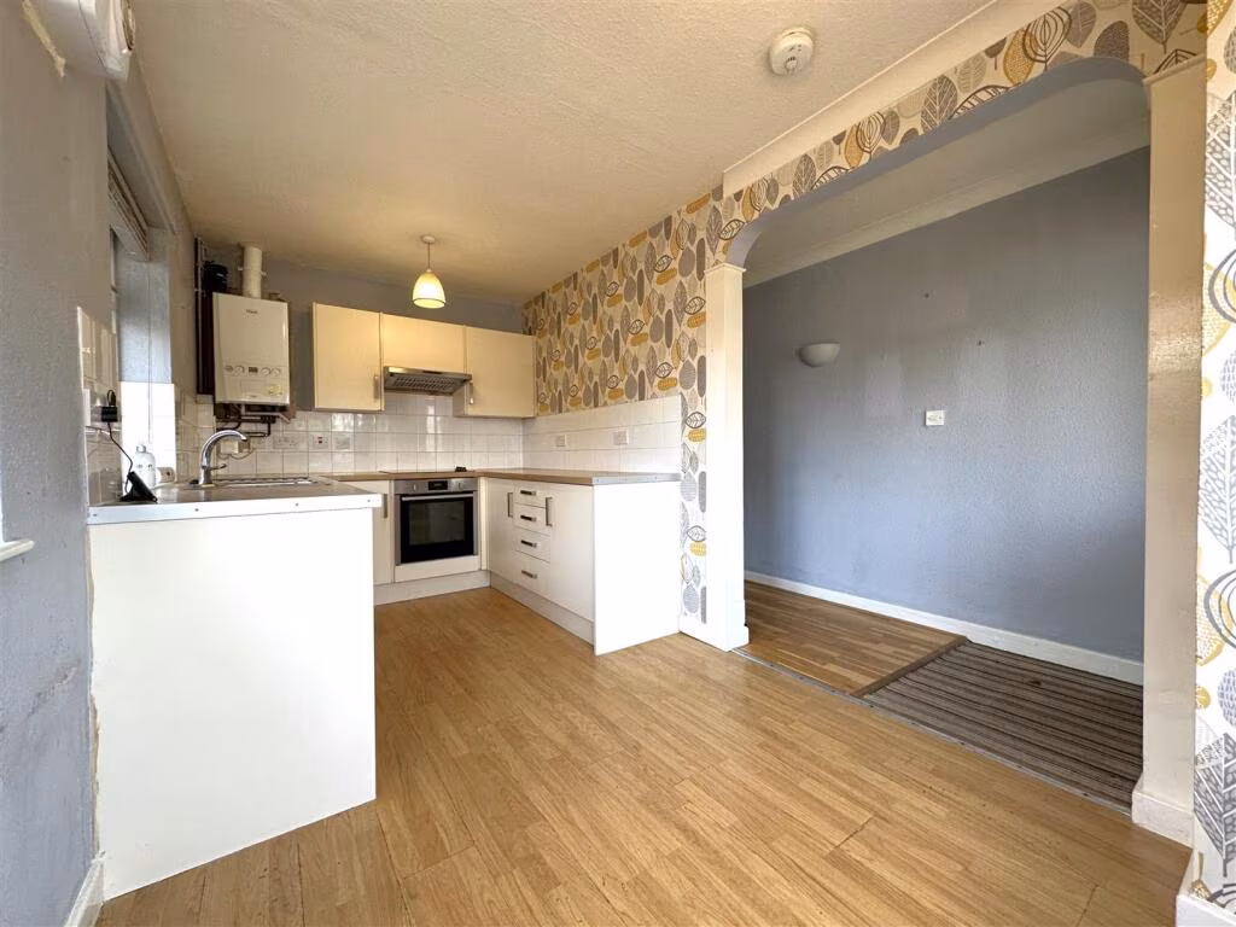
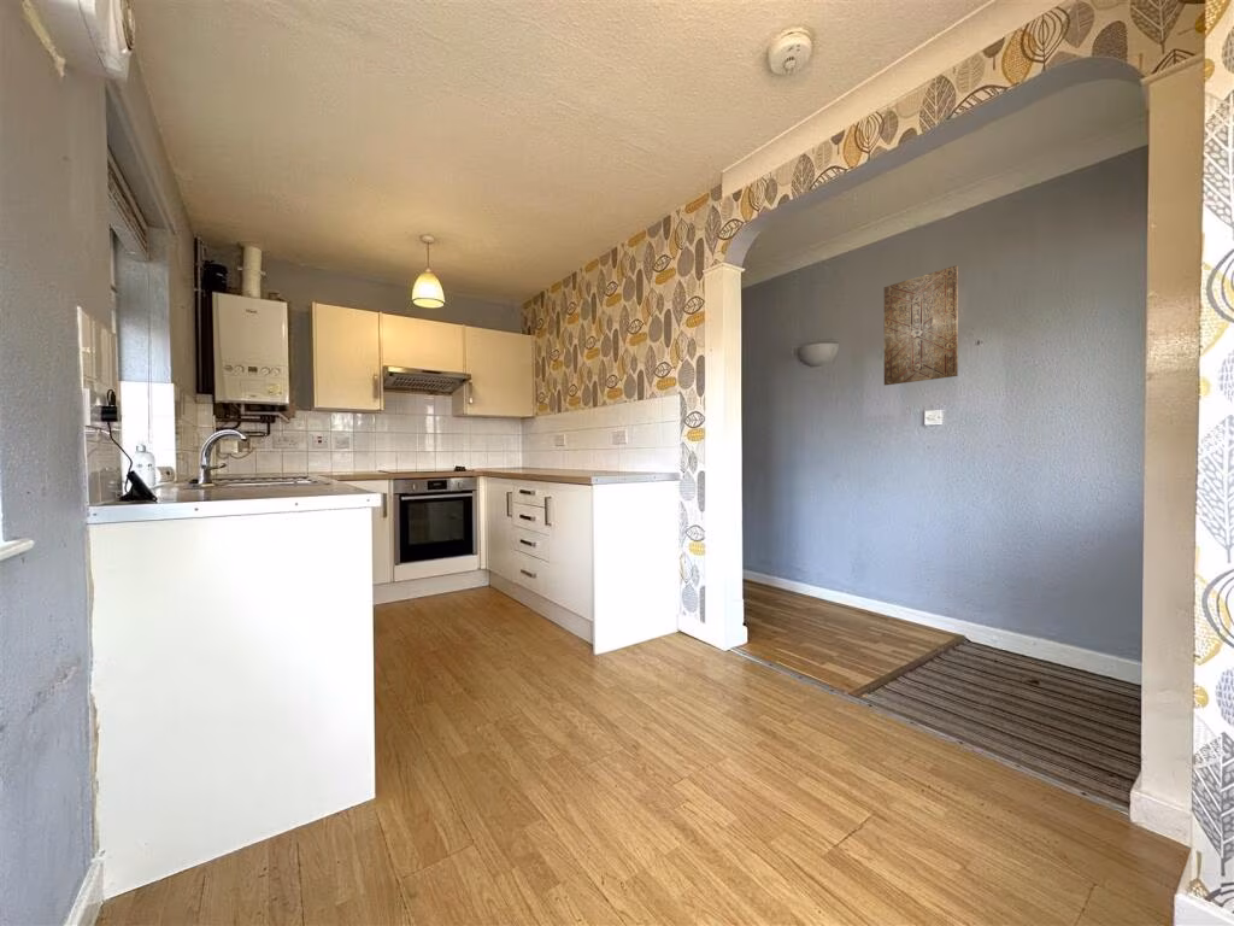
+ wall art (918, 329)
